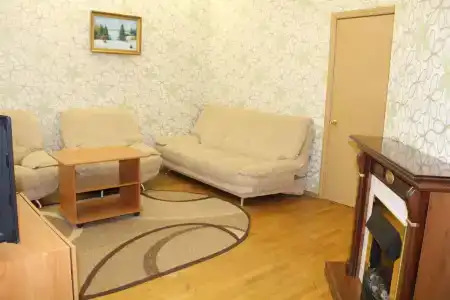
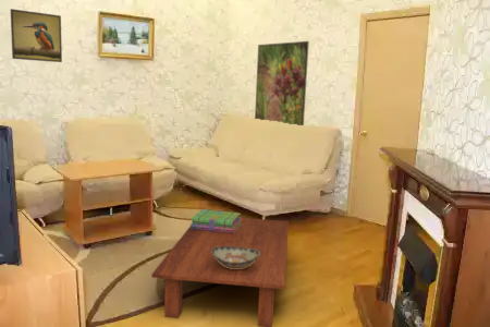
+ decorative bowl (235, 258)
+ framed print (279, 89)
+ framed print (37, 36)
+ coffee table (229, 268)
+ stack of books (217, 220)
